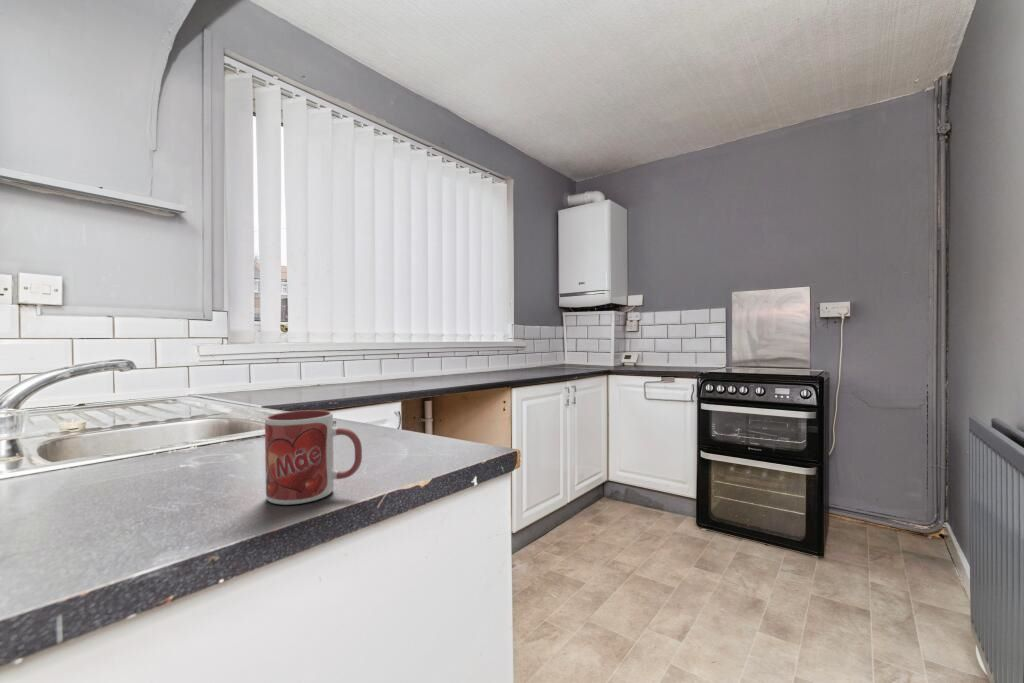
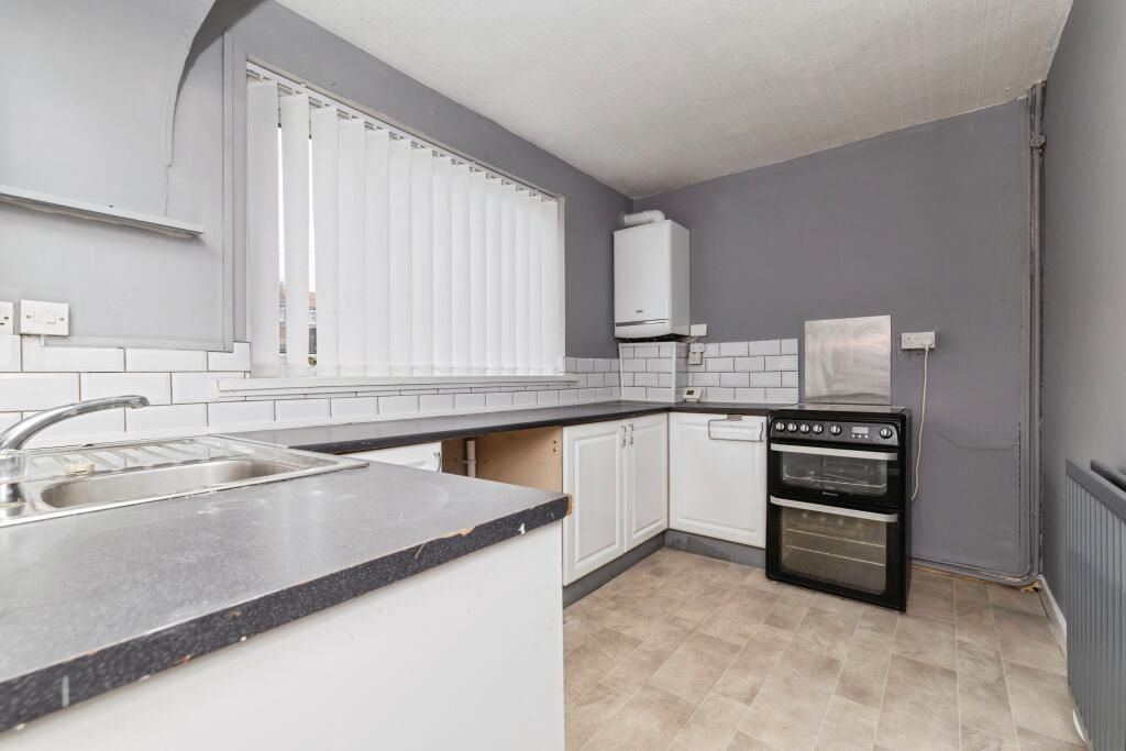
- mug (313, 454)
